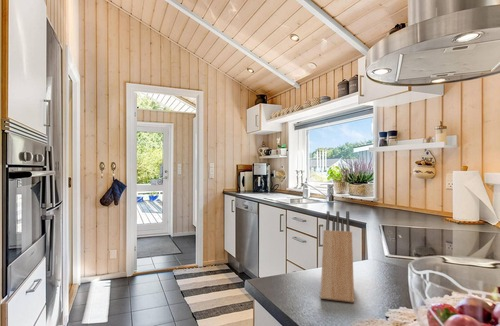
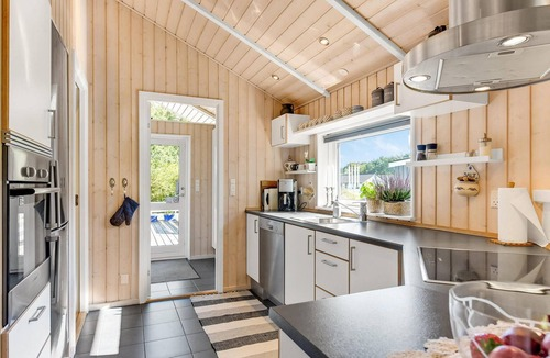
- knife block (337, 249)
